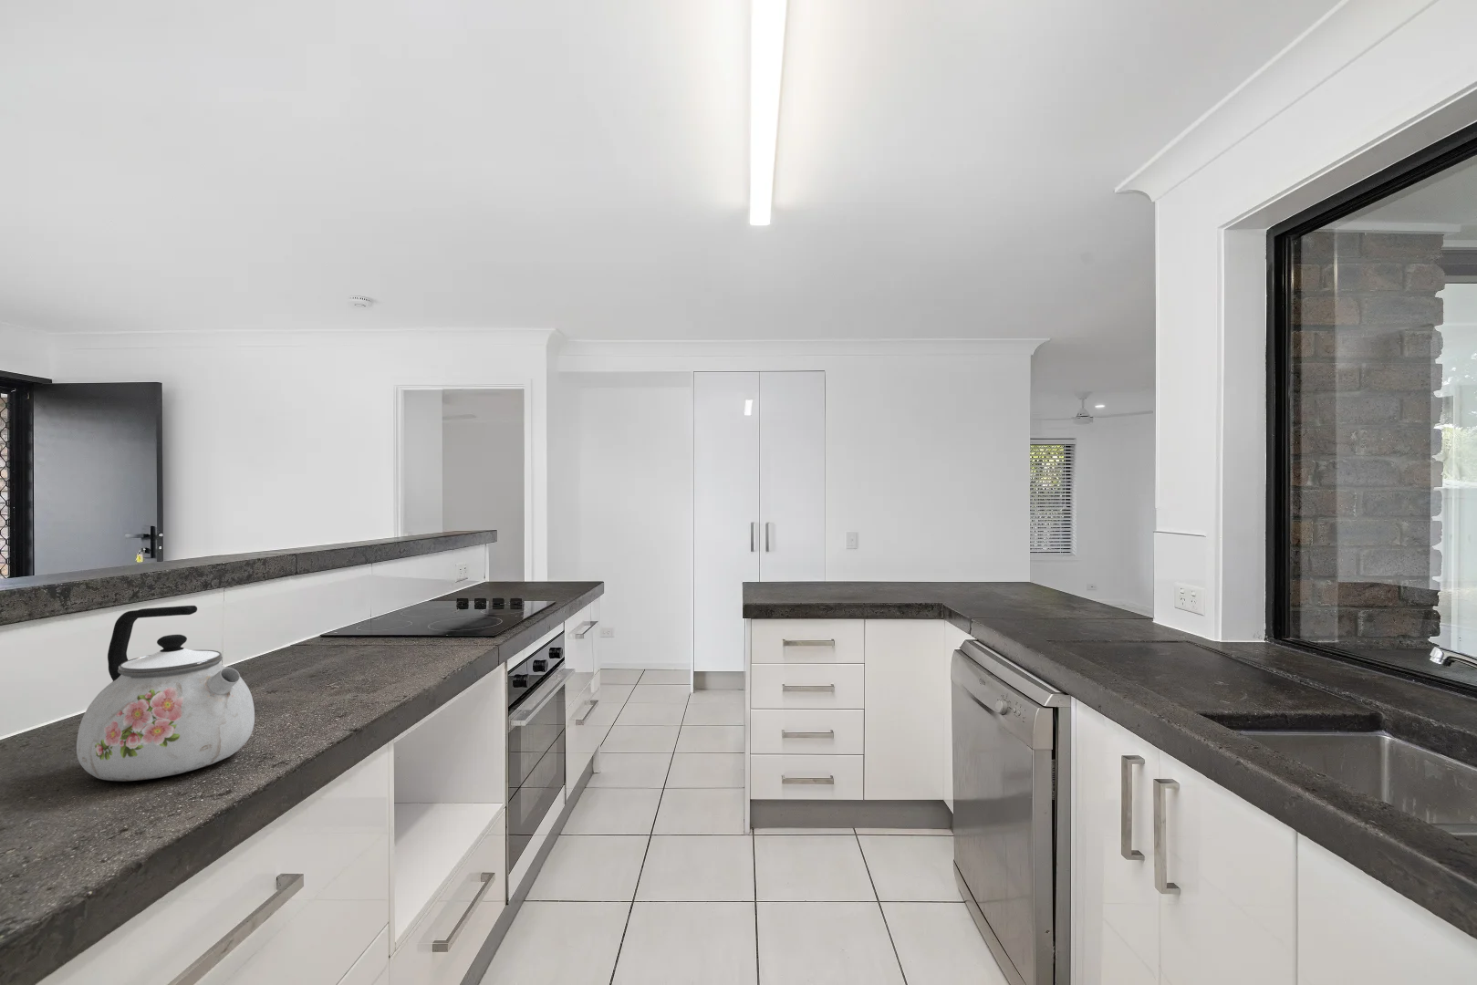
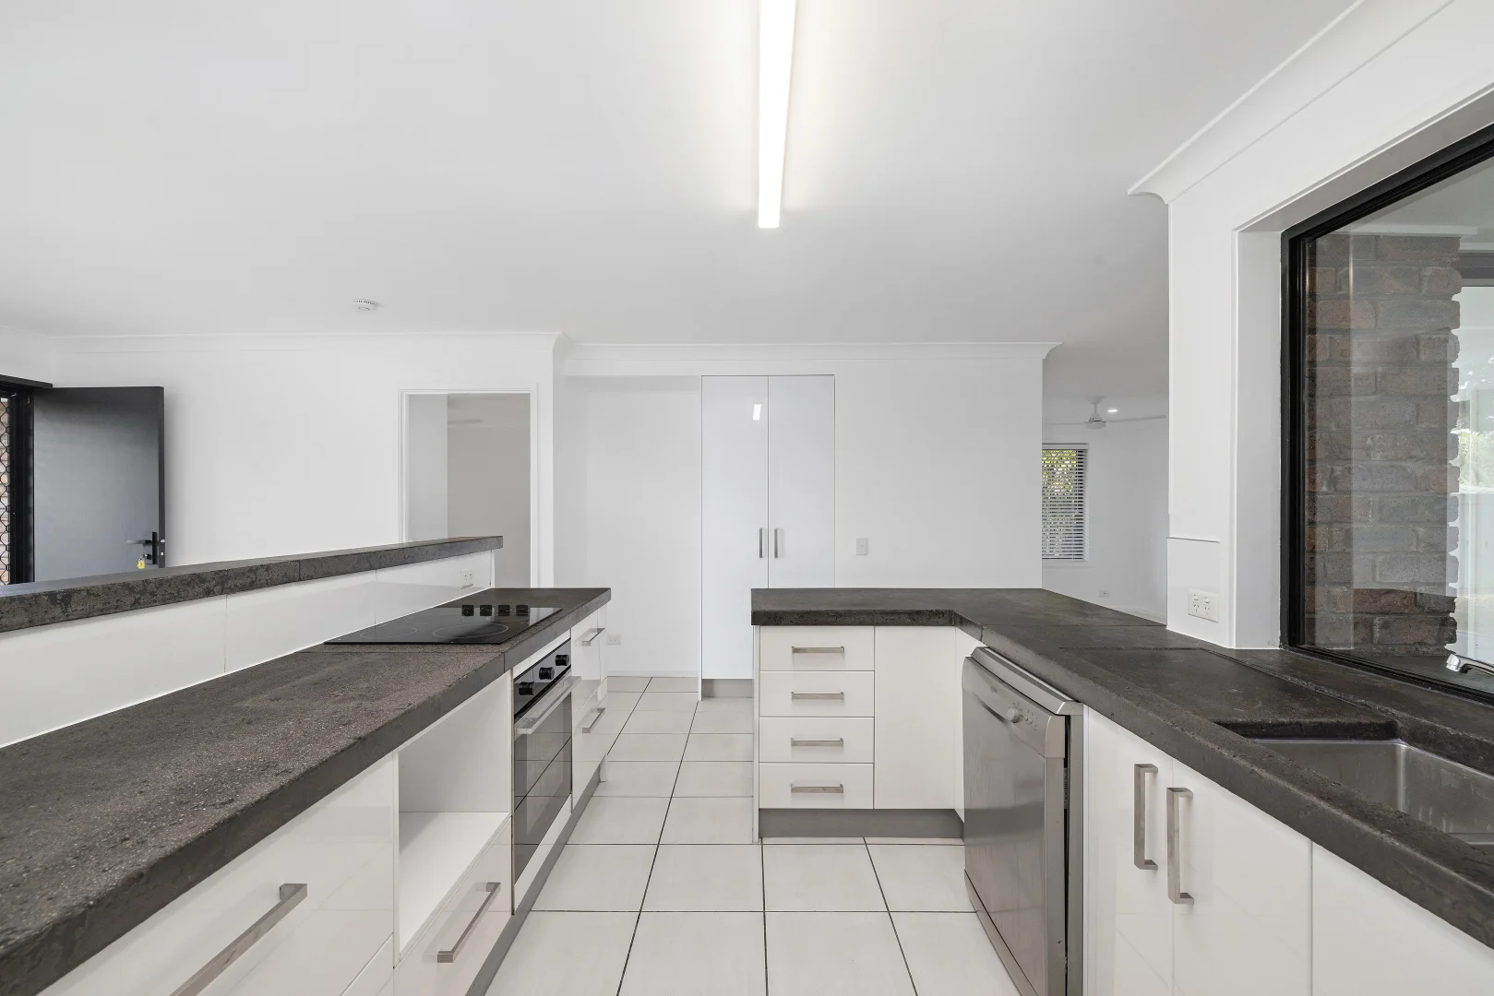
- kettle (174, 684)
